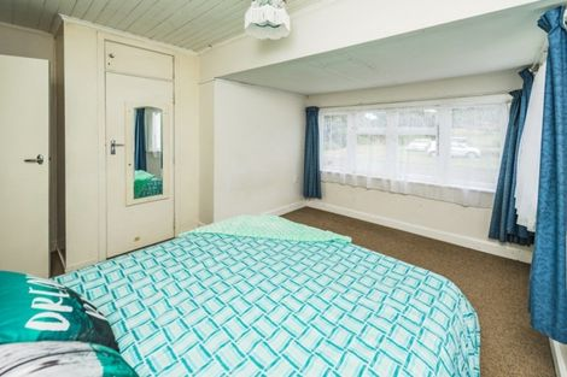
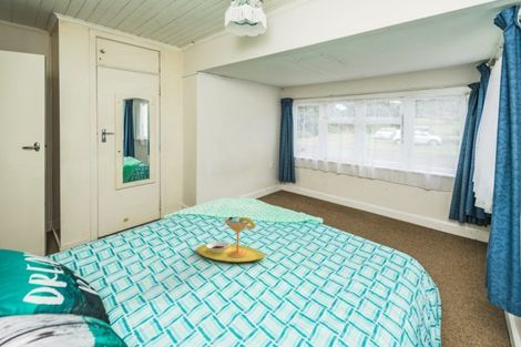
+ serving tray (234, 231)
